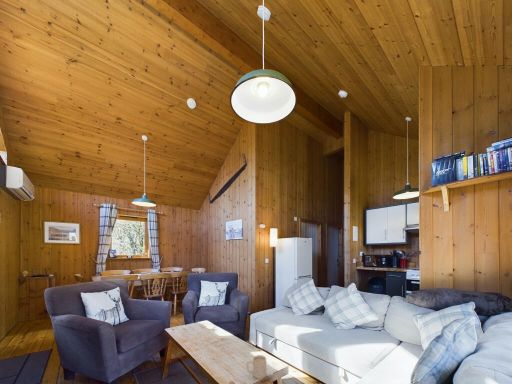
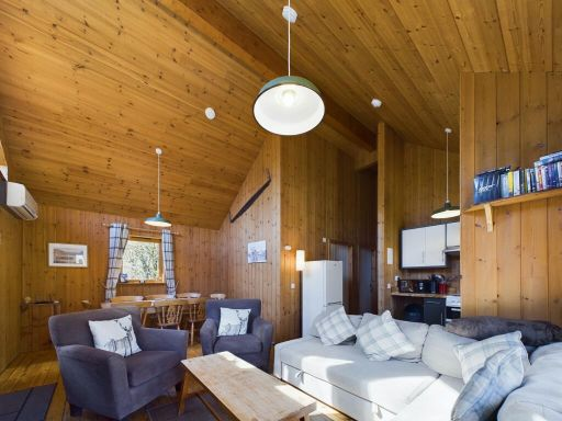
- mug (256, 366)
